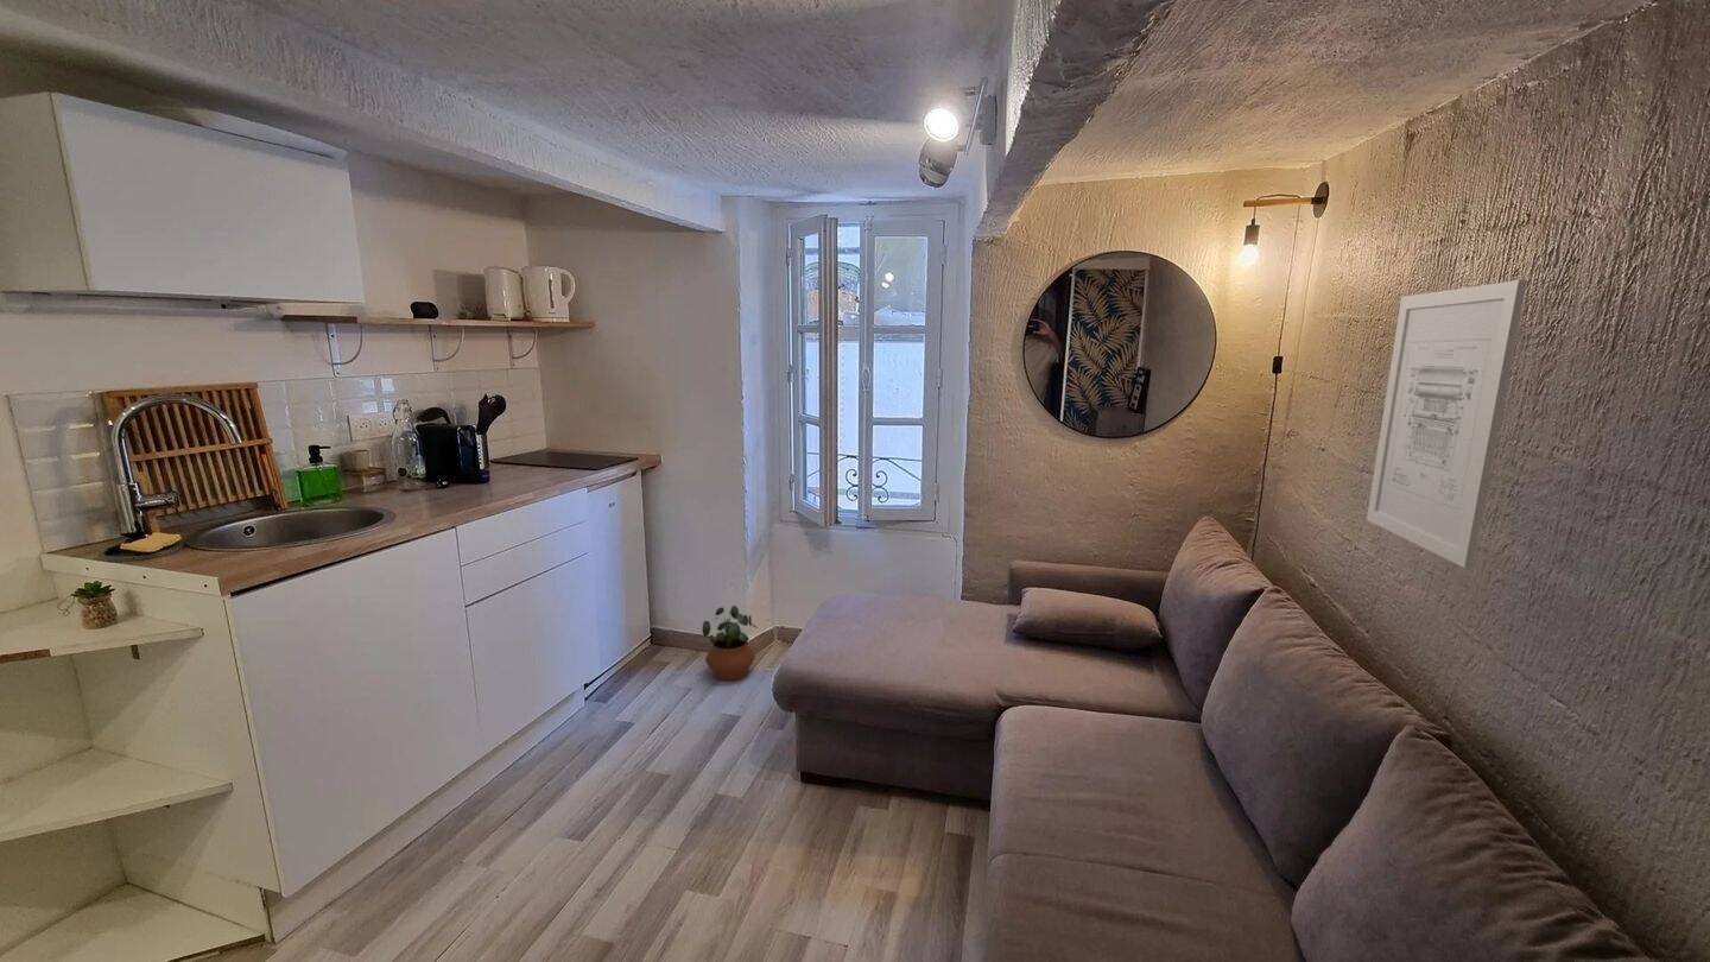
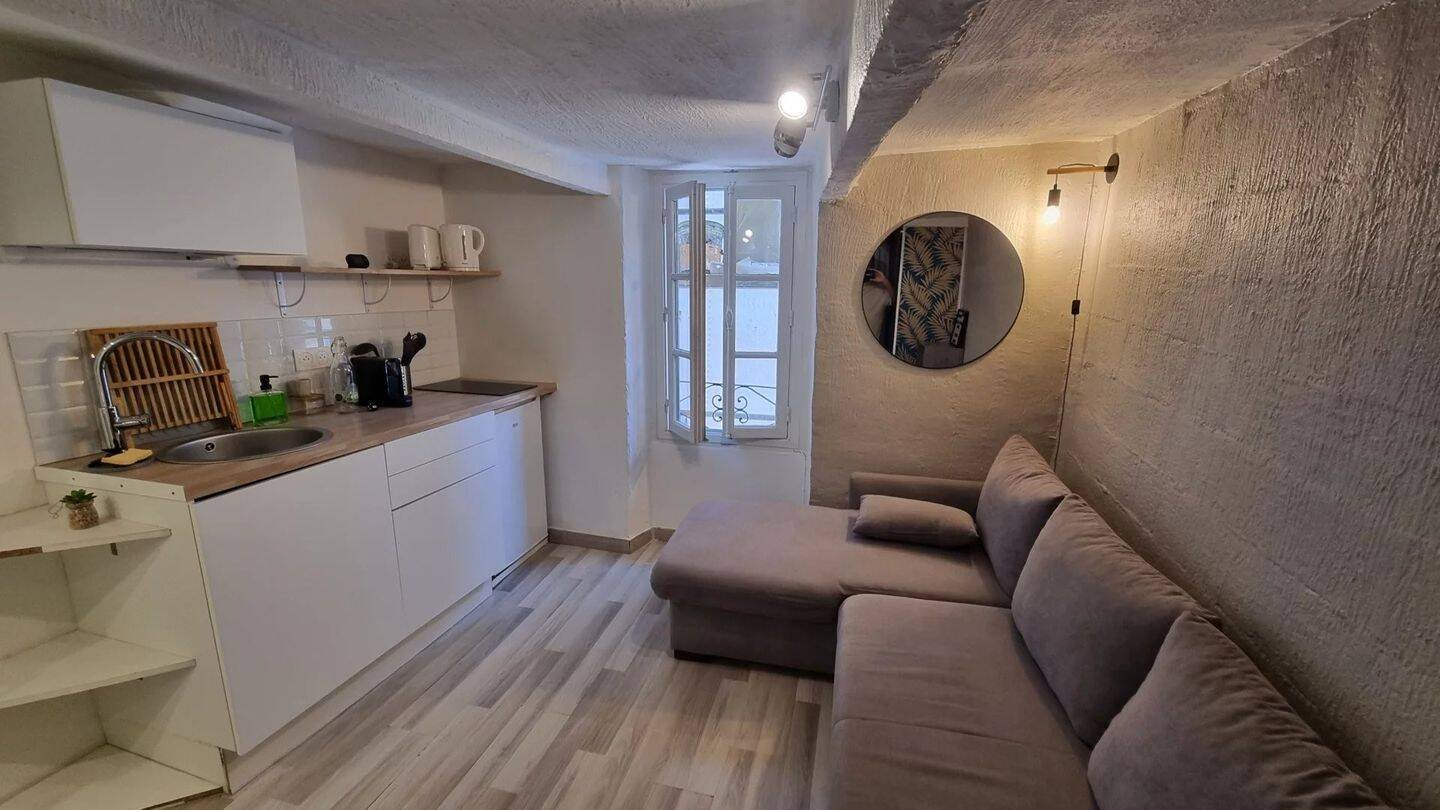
- potted plant (732, 639)
- wall art (1433, 419)
